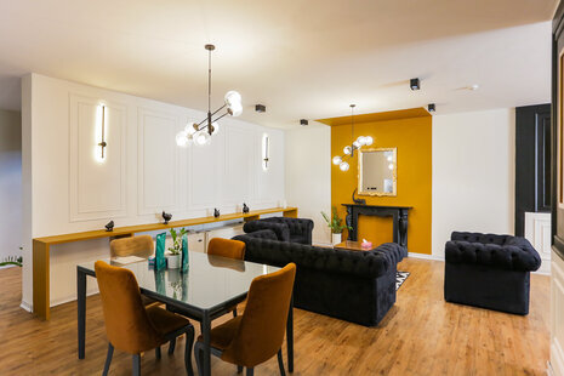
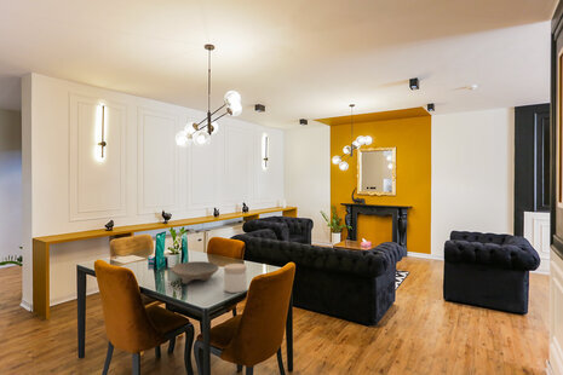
+ jar (235, 277)
+ bowl (195, 272)
